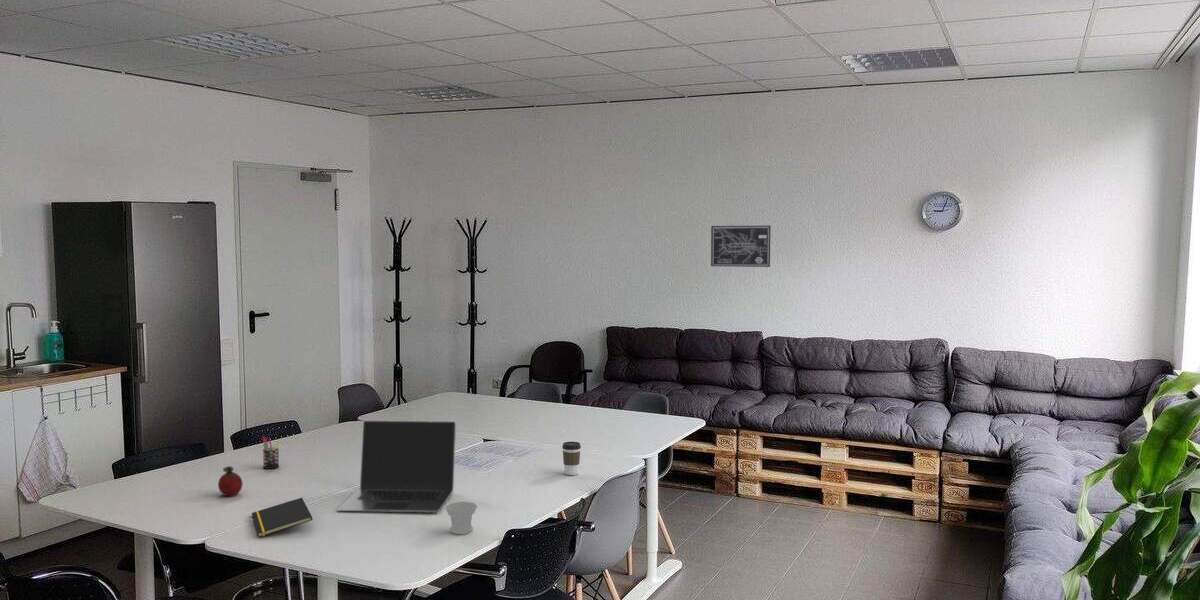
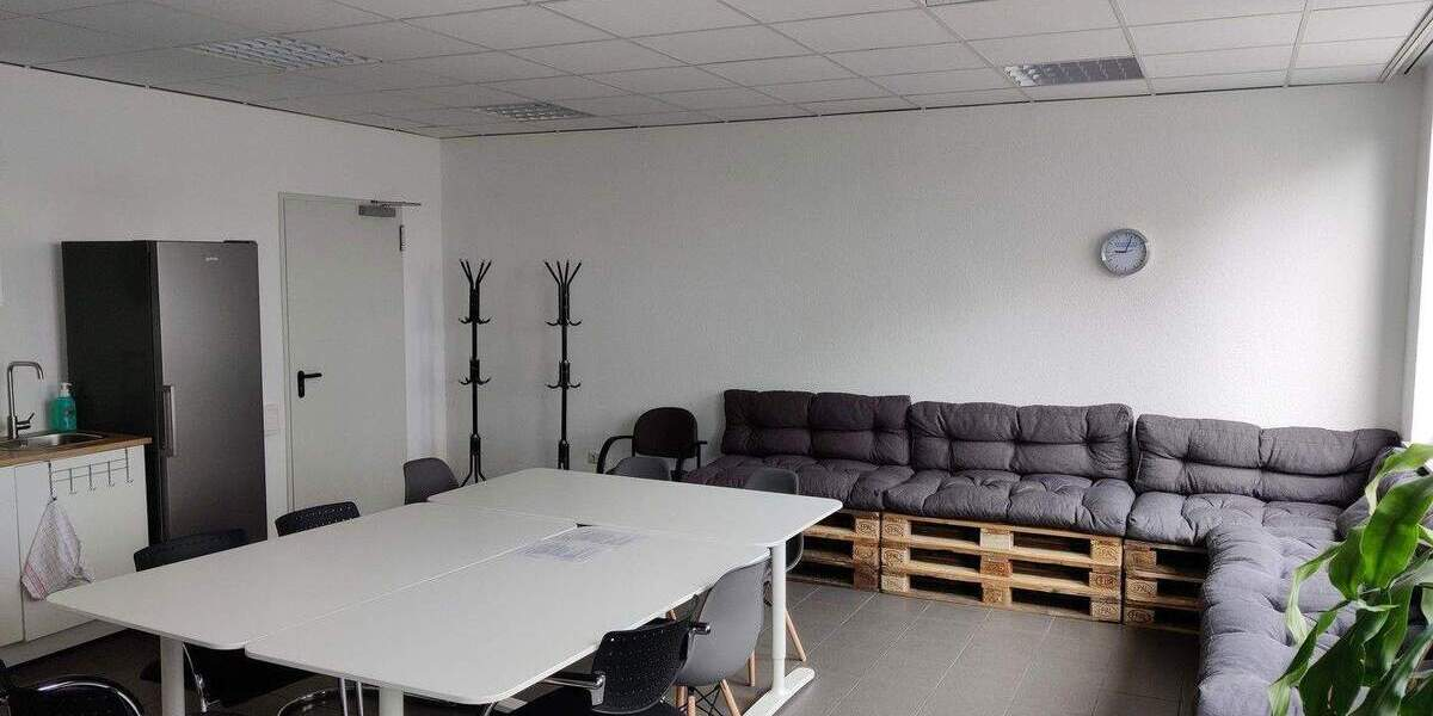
- notepad (281, 516)
- pen holder (269, 452)
- fruit (230, 481)
- wall art (740, 246)
- coffee cup (571, 458)
- laptop (399, 464)
- cup (461, 518)
